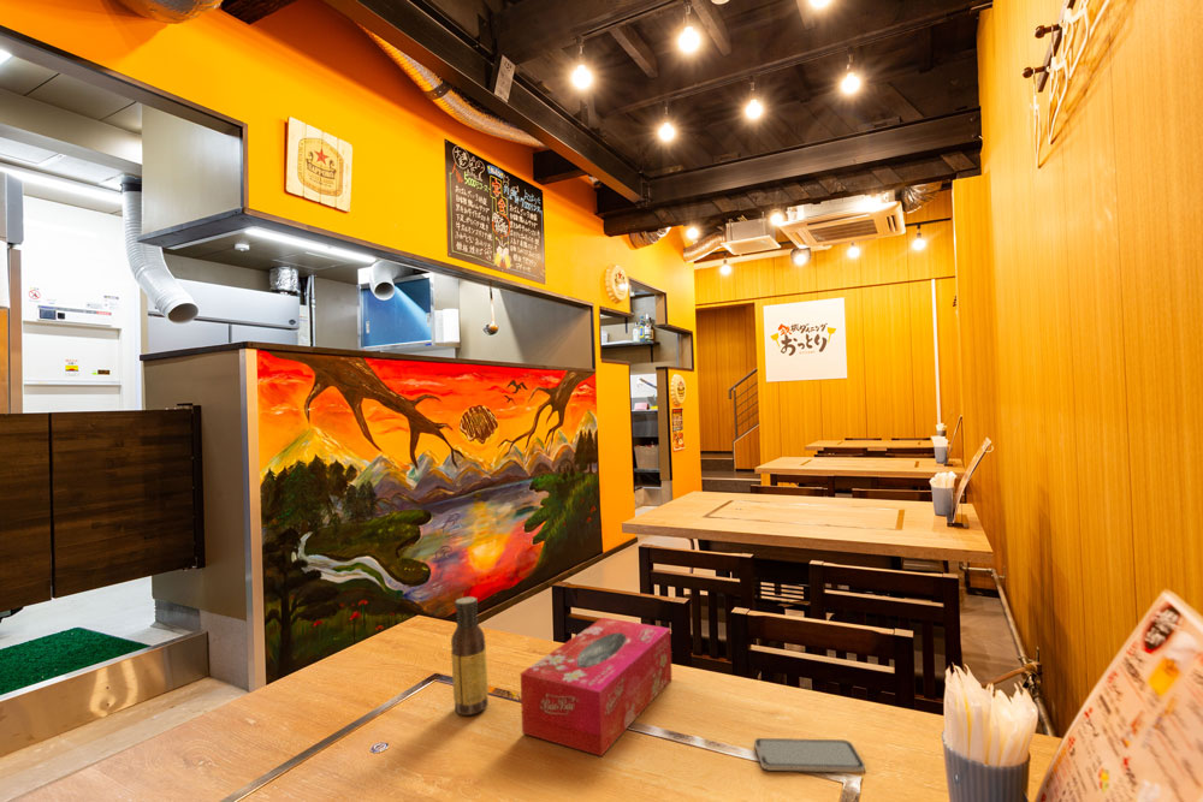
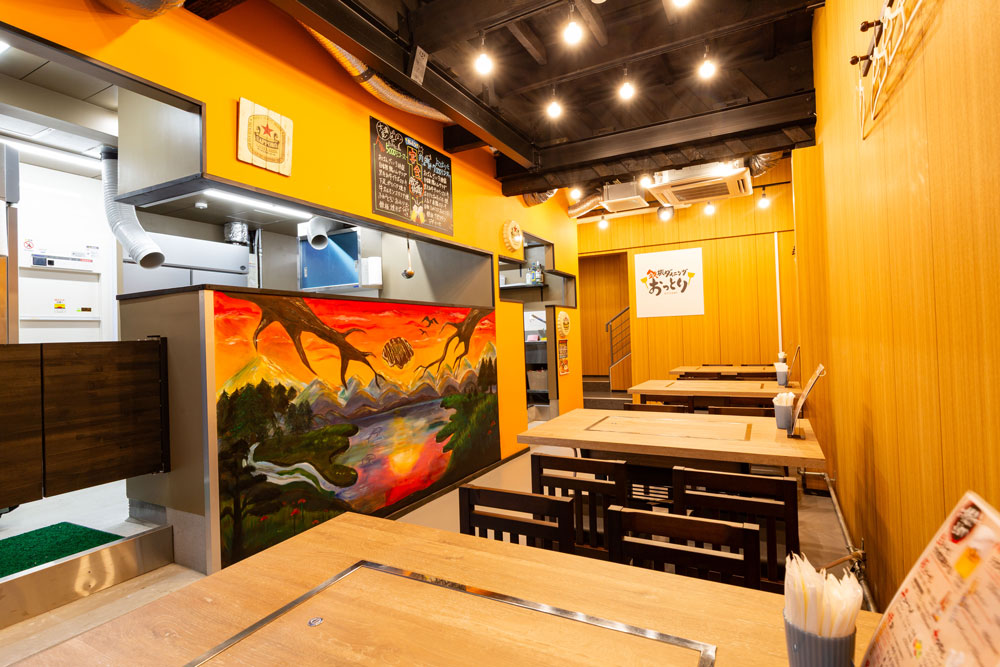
- smartphone (807, 754)
- sauce bottle (469, 653)
- tissue box (602, 676)
